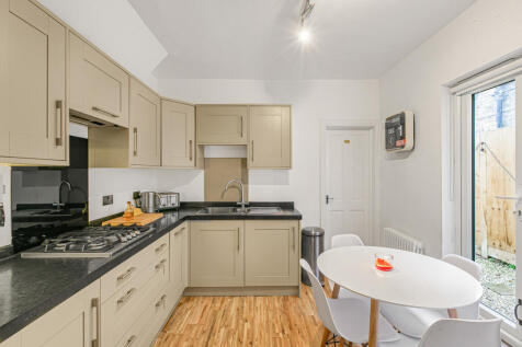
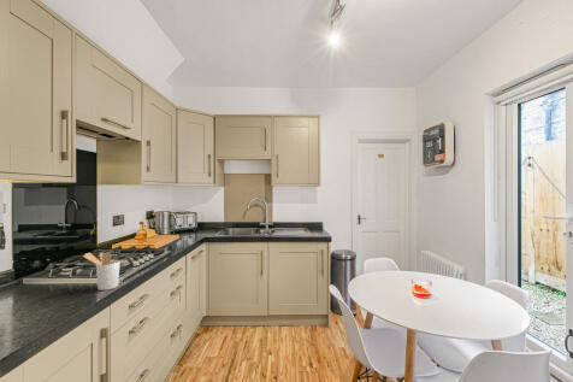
+ utensil holder (101, 269)
